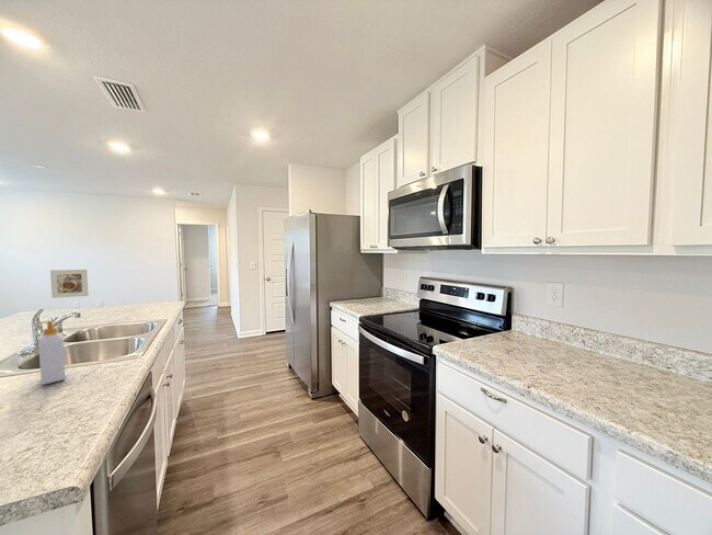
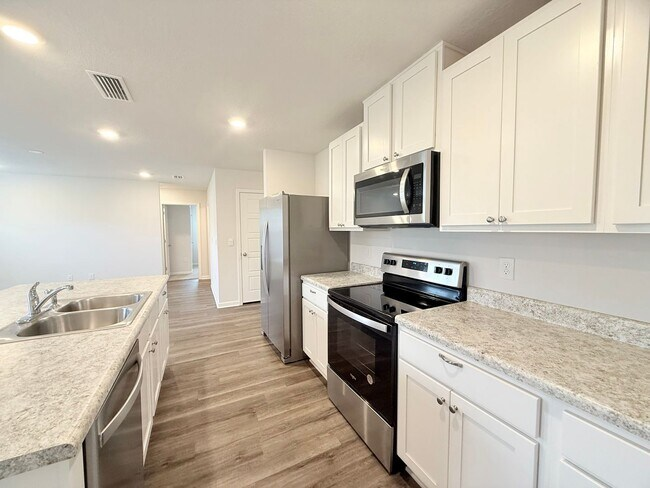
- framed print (69, 283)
- soap bottle (49, 350)
